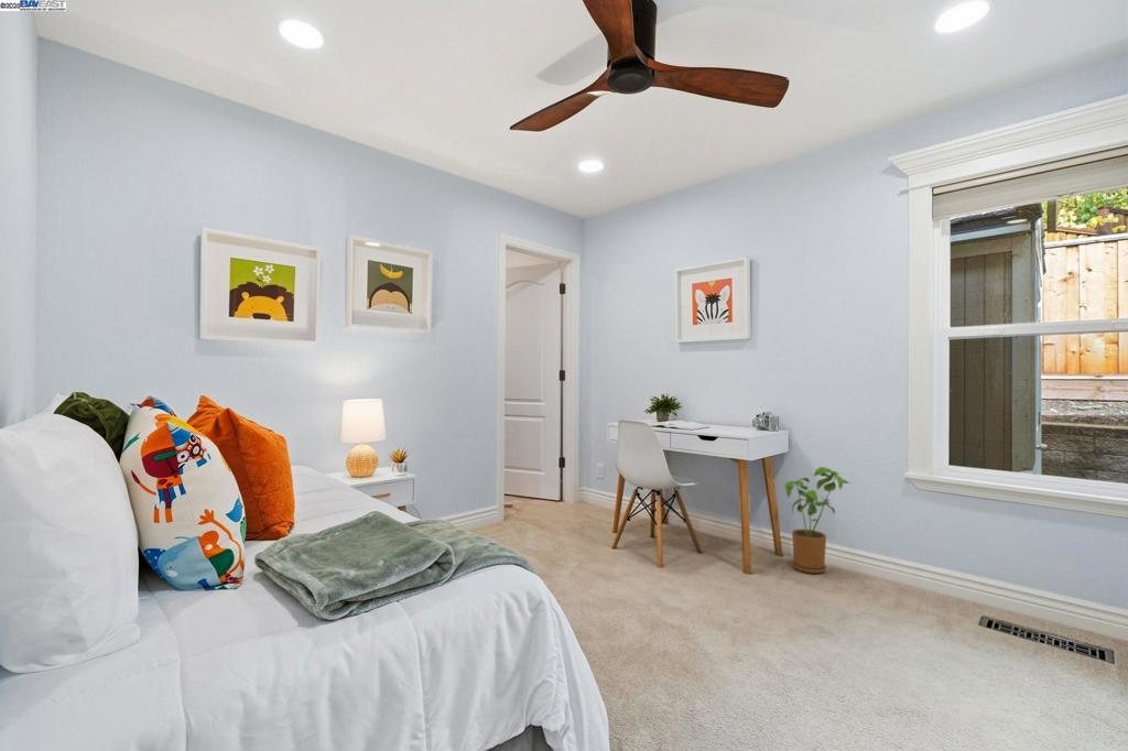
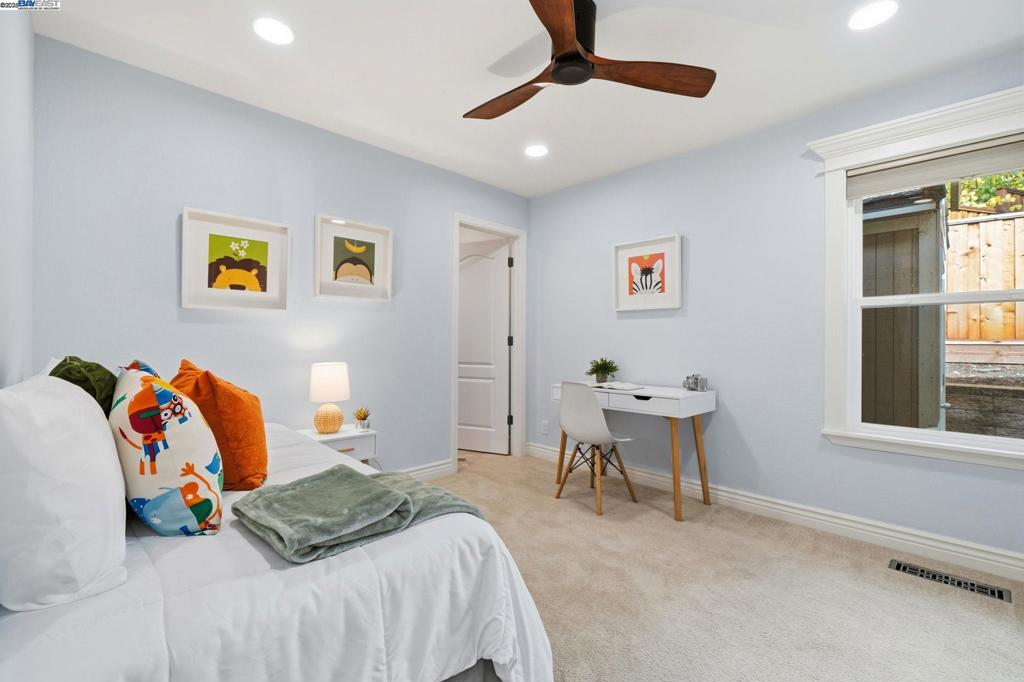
- house plant (810, 518)
